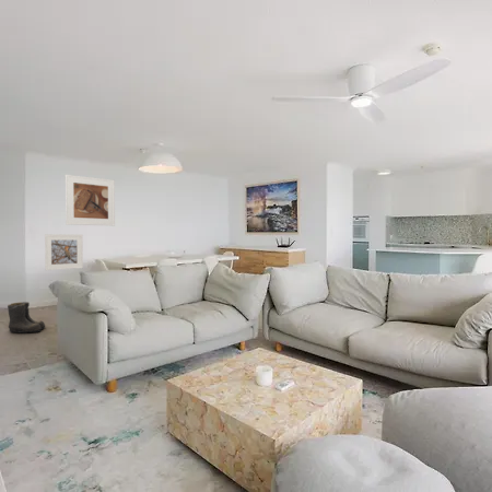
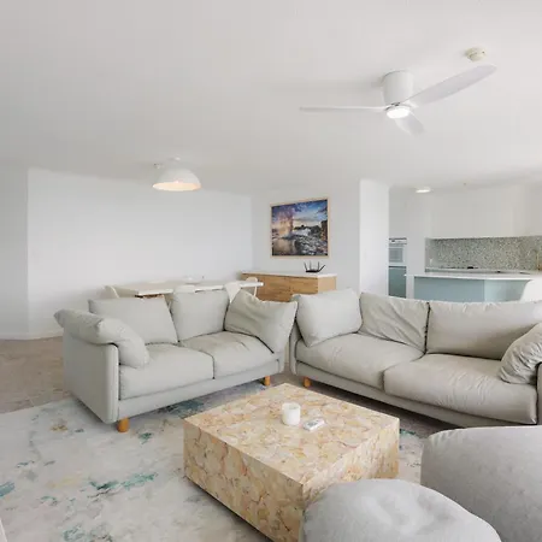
- boots (26, 316)
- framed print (91, 201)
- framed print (63, 251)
